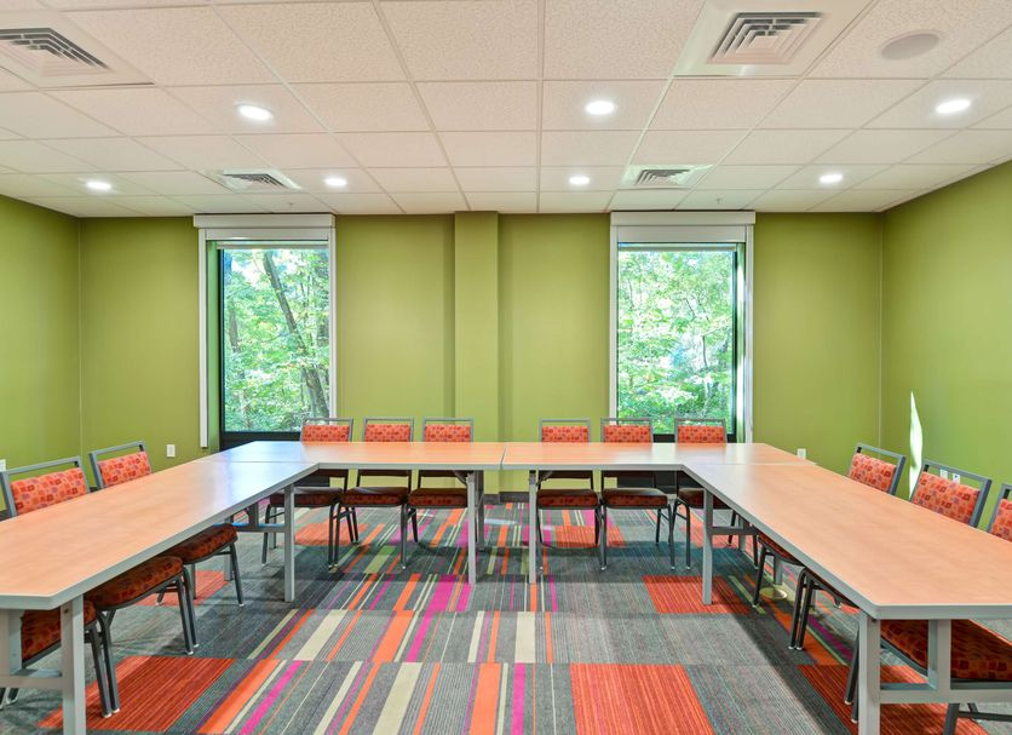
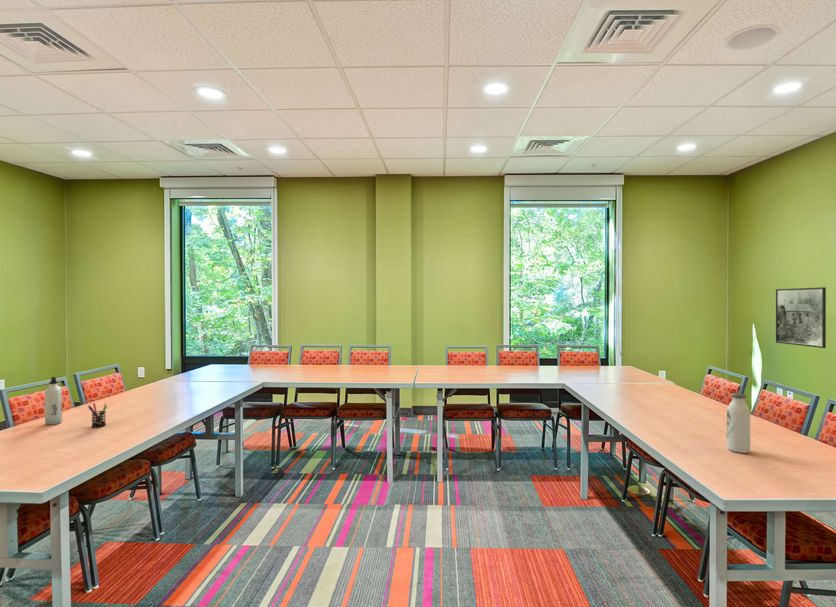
+ pen holder (99, 414)
+ water bottle (738, 421)
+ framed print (799, 316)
+ water bottle (53, 400)
